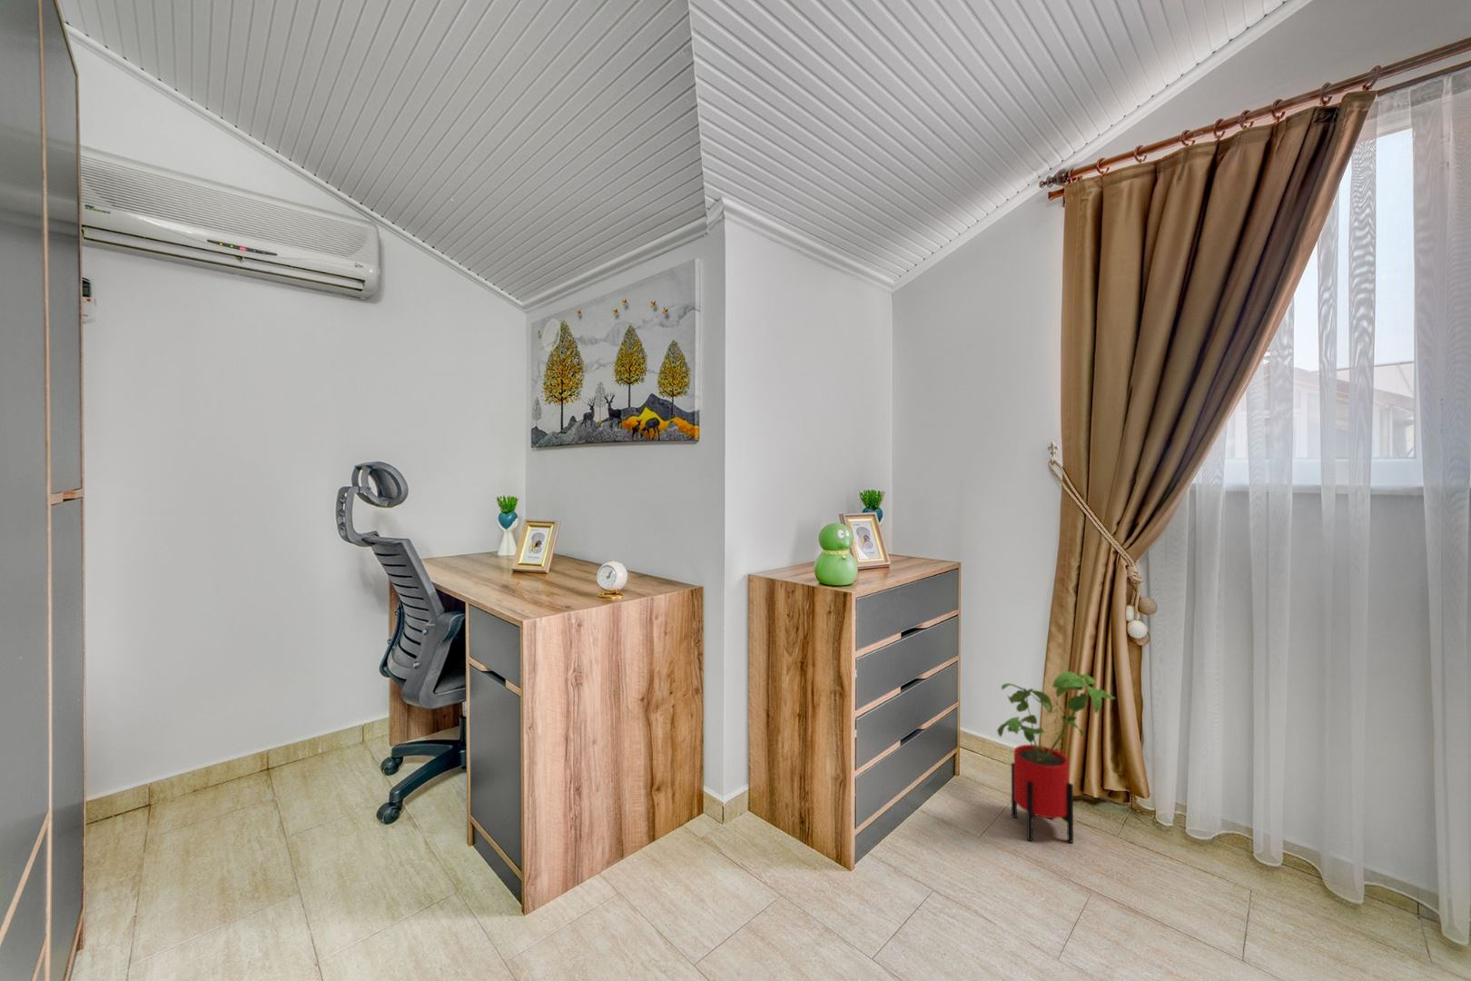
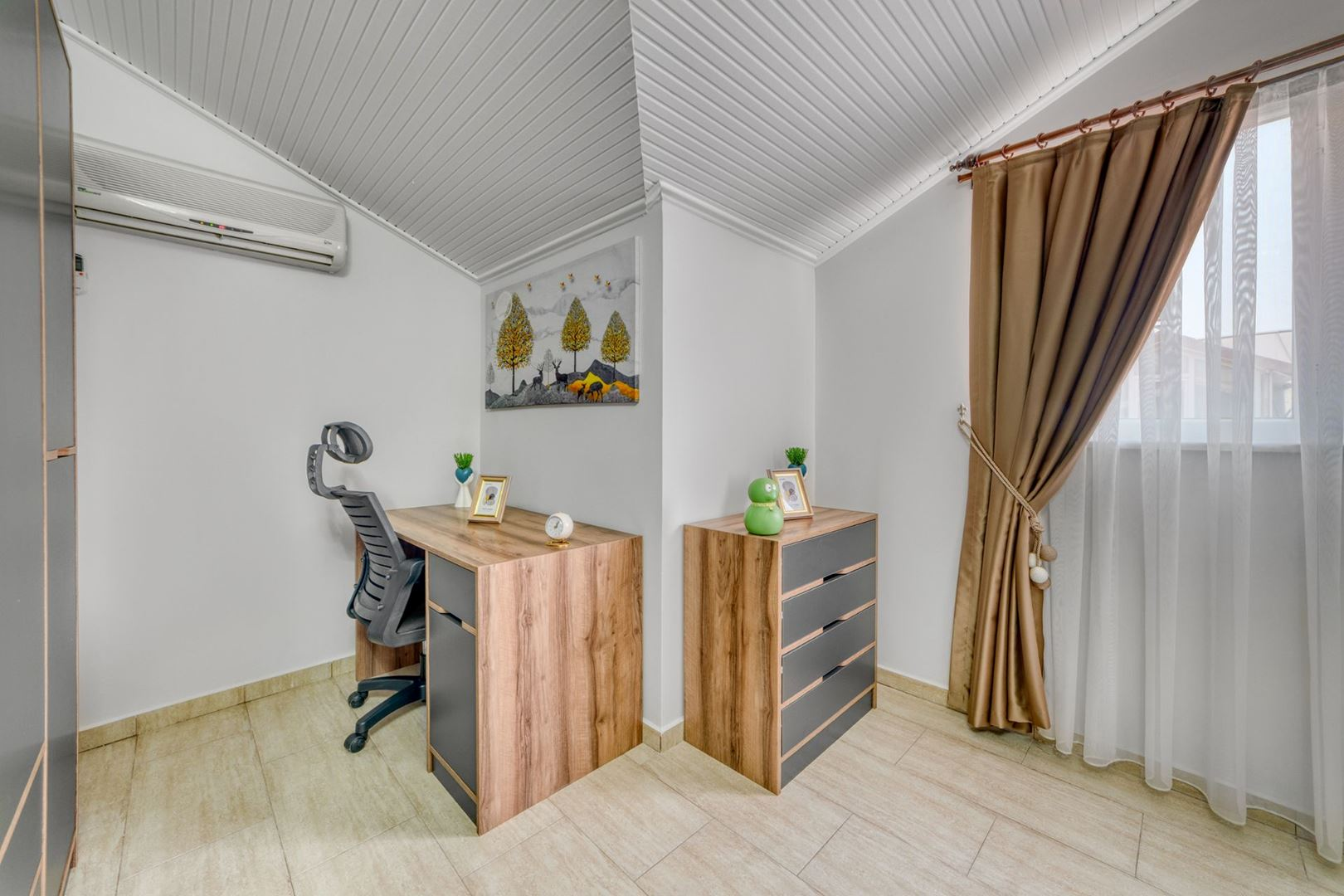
- house plant (1046, 749)
